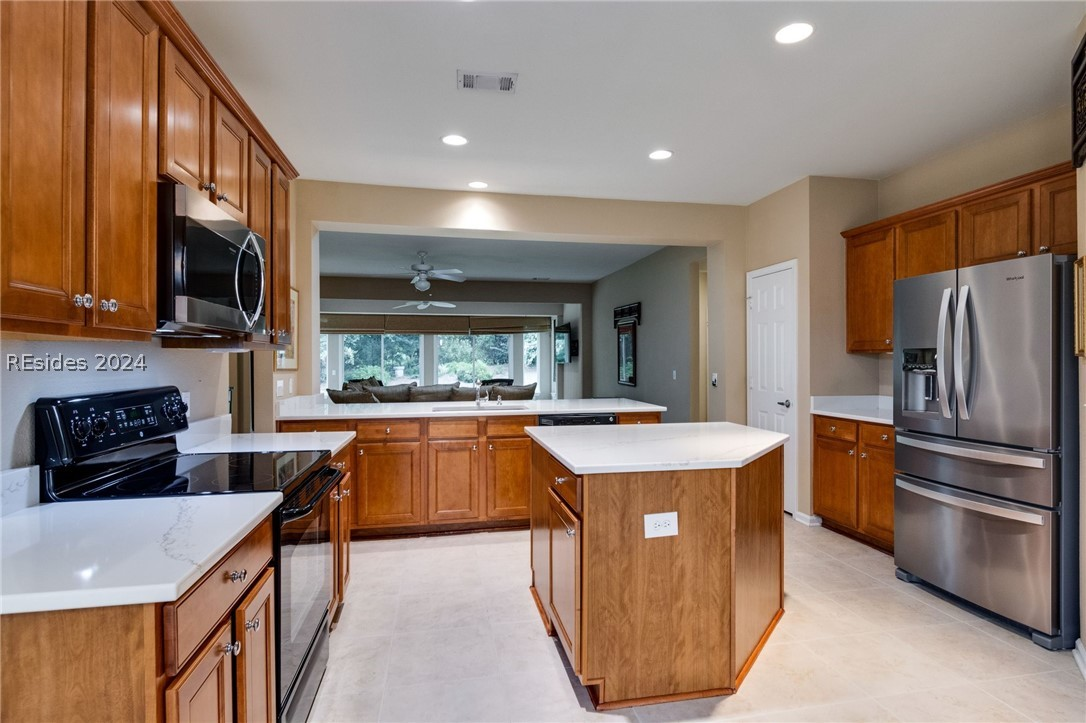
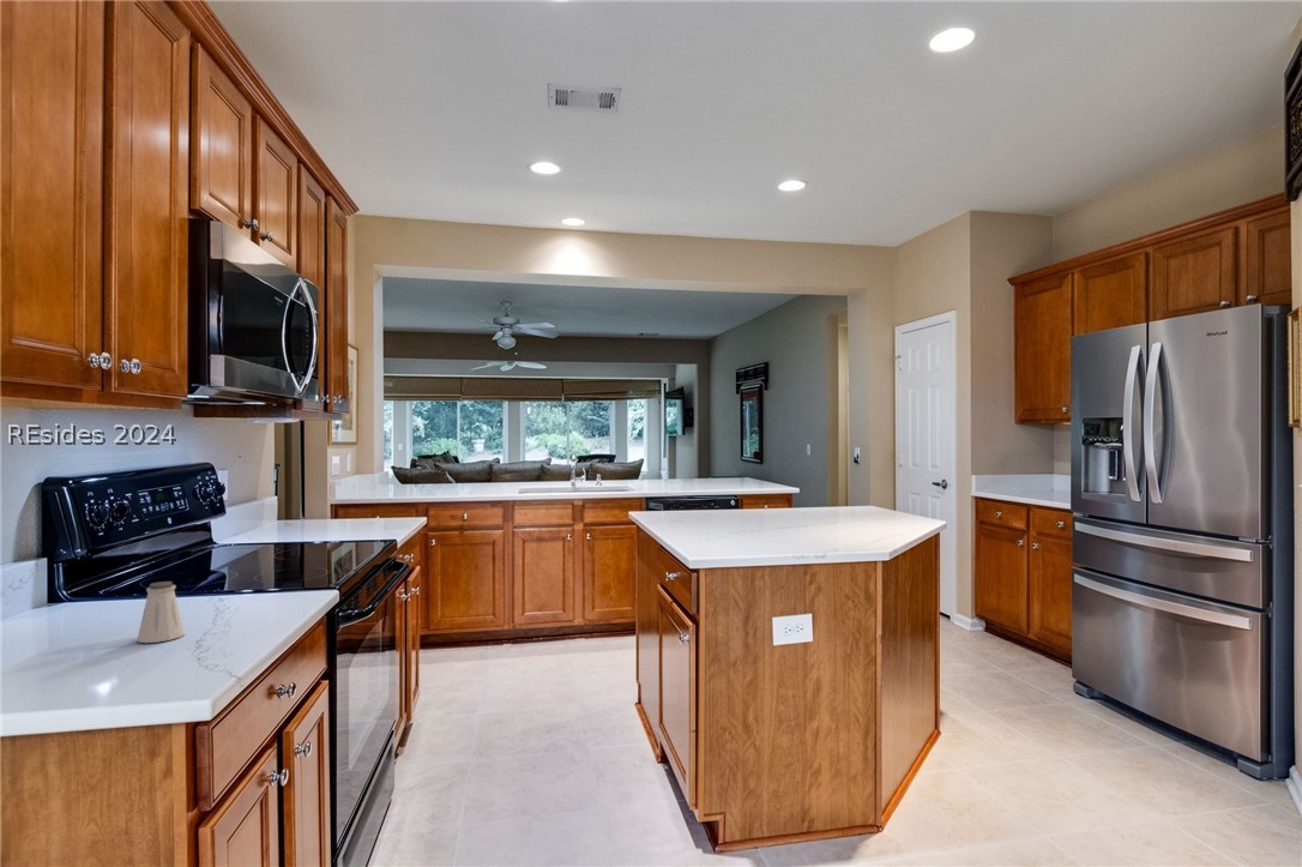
+ saltshaker (161, 609)
